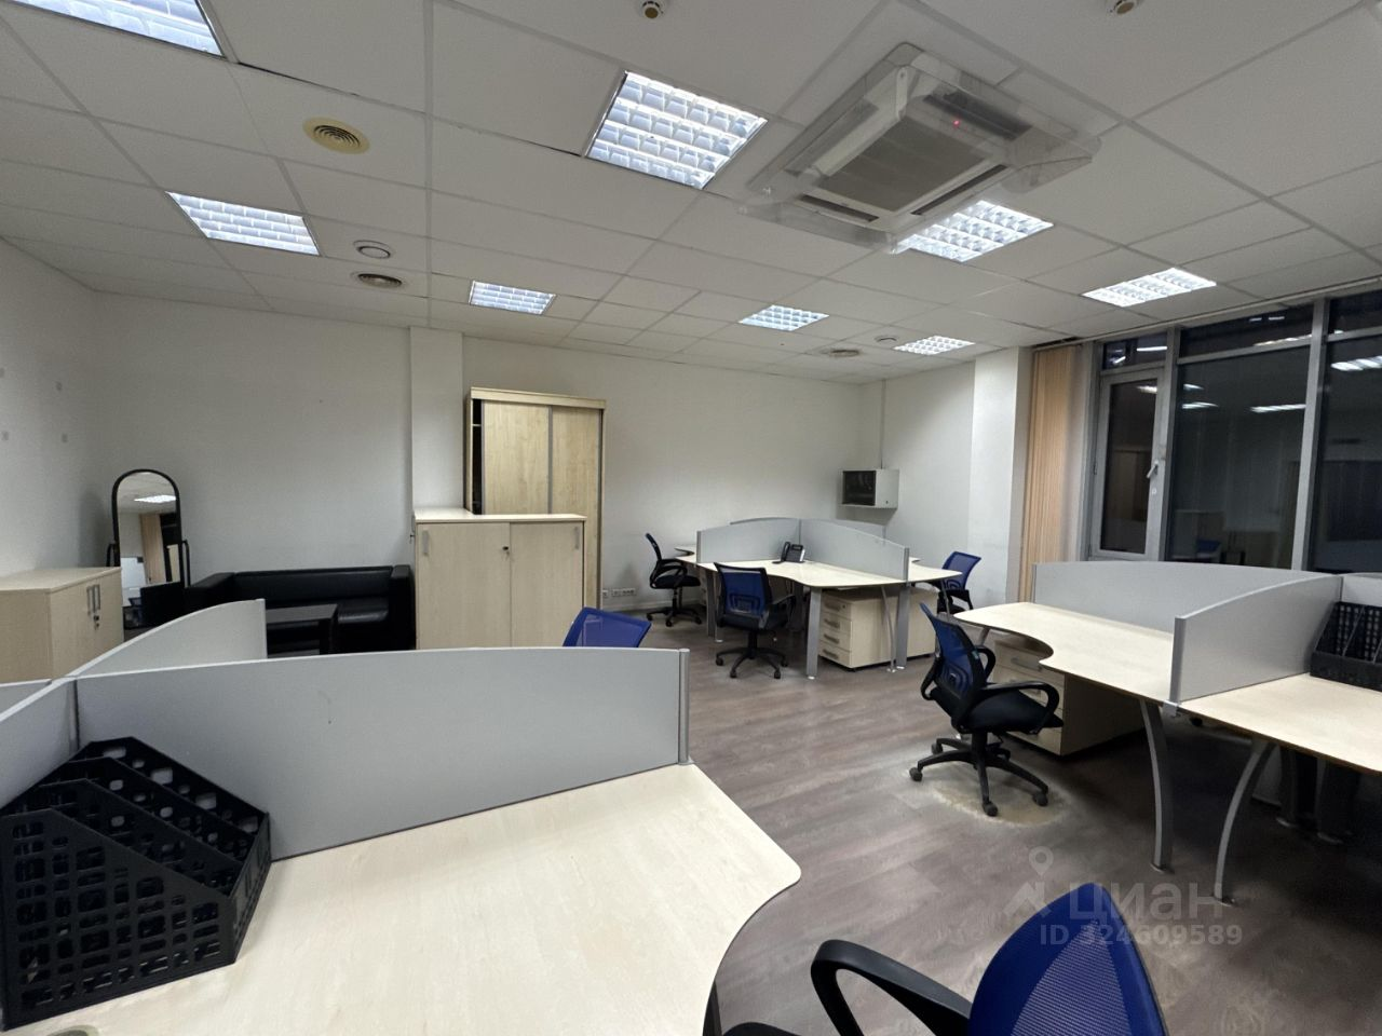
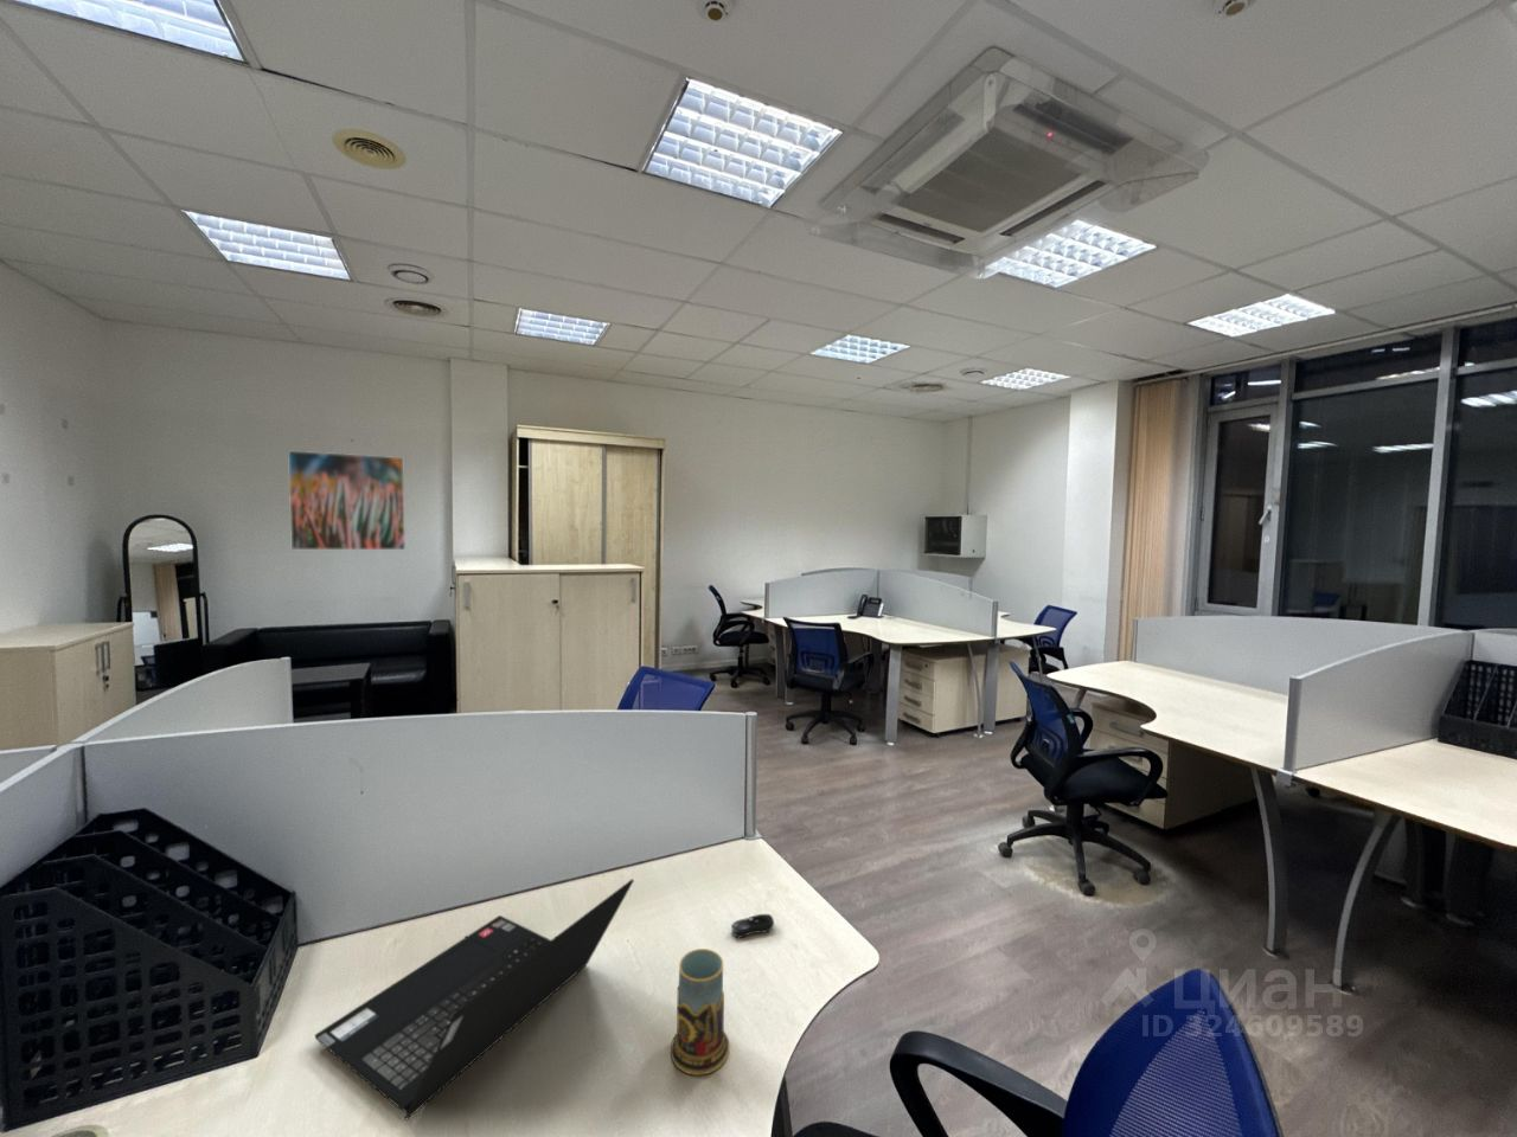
+ laptop computer (483, 957)
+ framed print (349, 502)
+ computer mouse (762, 920)
+ mug (702, 1012)
